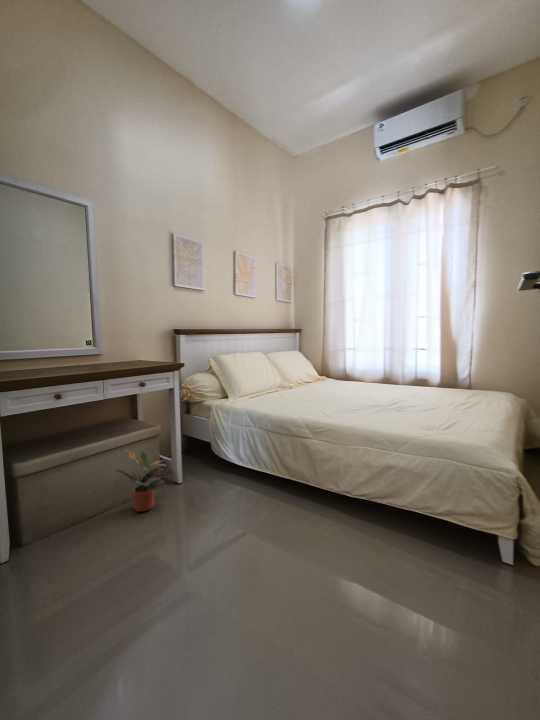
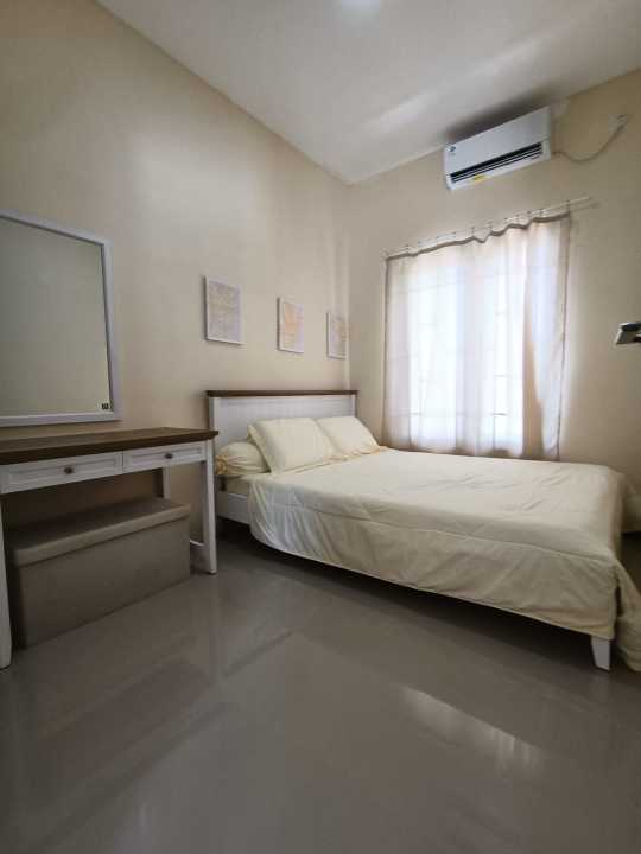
- potted plant (147, 479)
